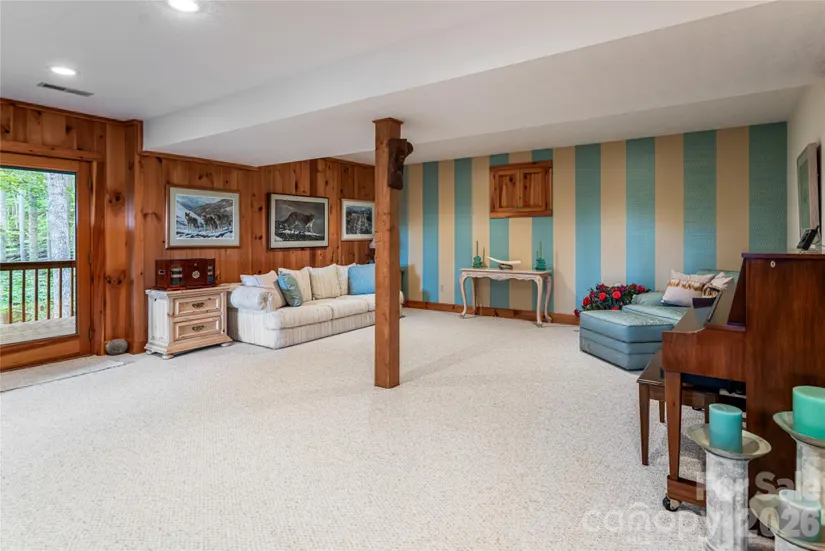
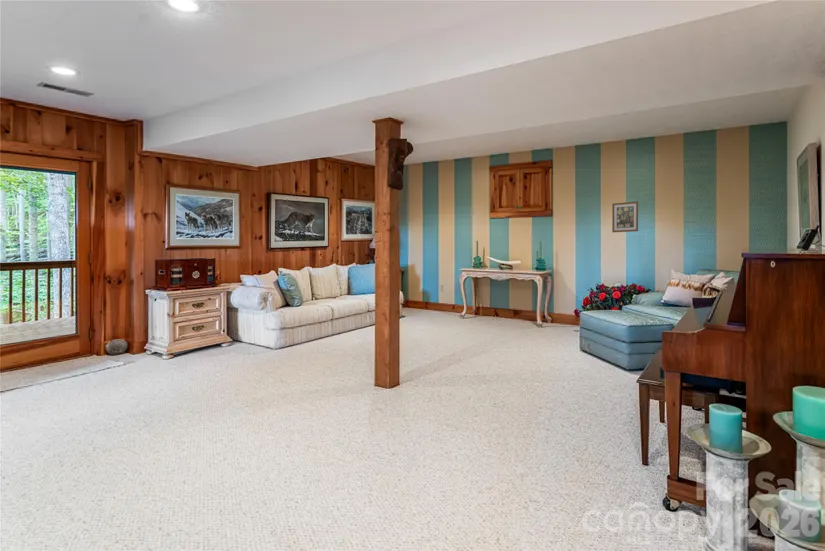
+ wall art (625, 217)
